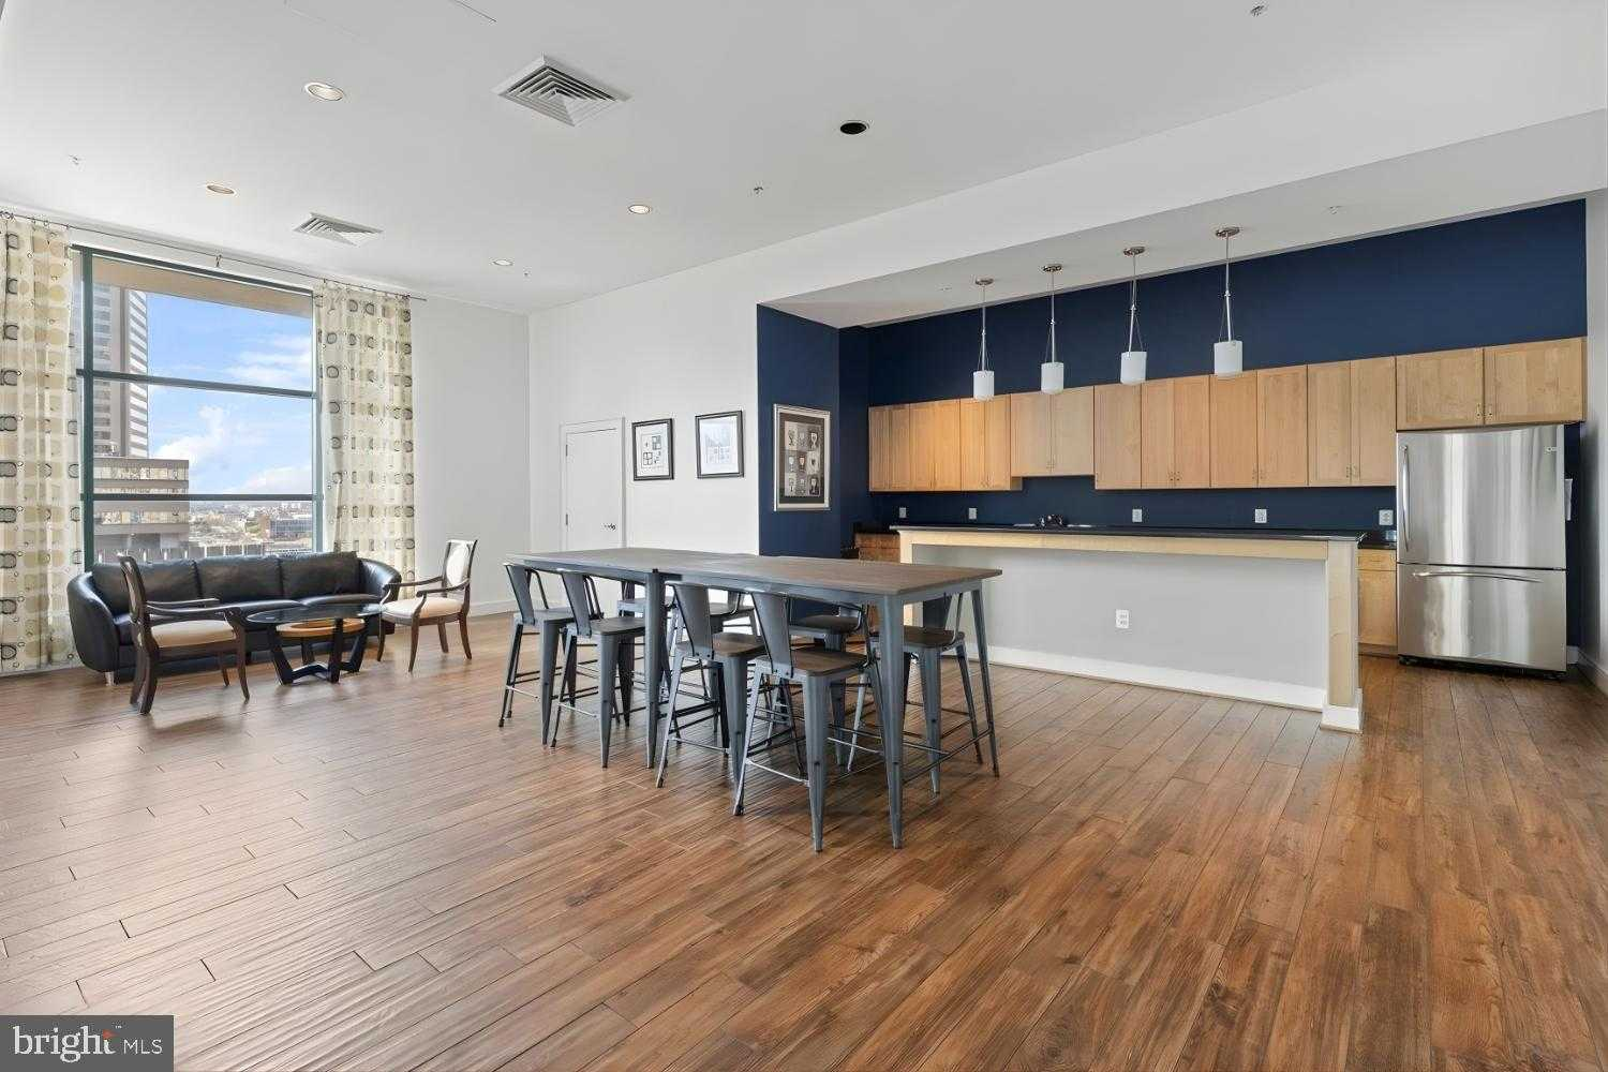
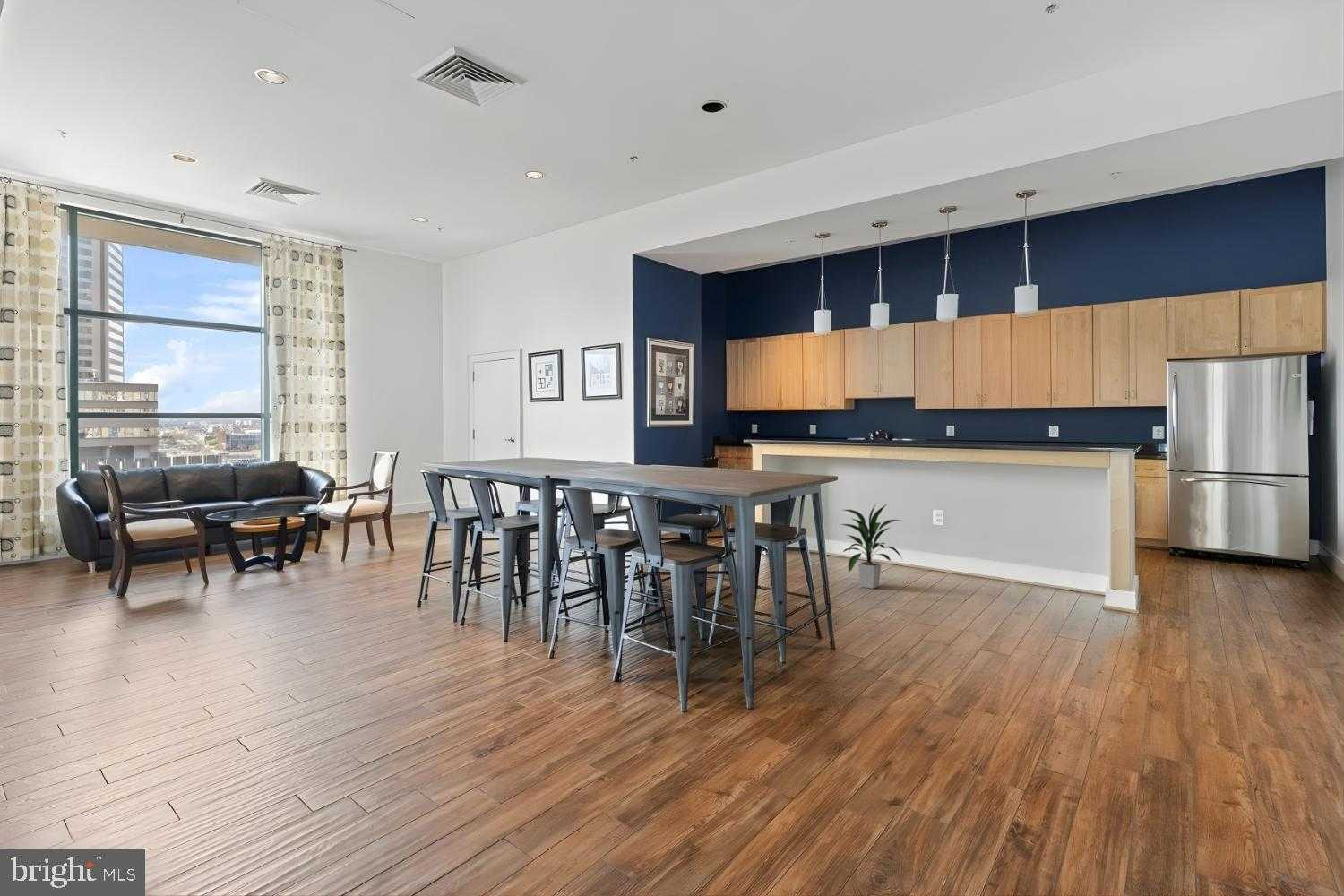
+ indoor plant (866, 544)
